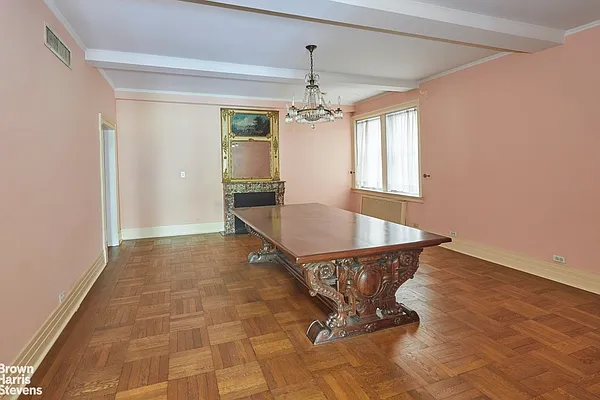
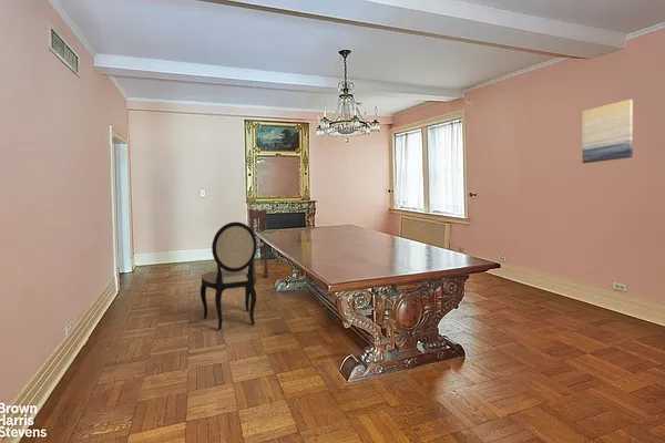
+ dining chair (231, 271)
+ wall art (605, 133)
+ dining chair (257, 244)
